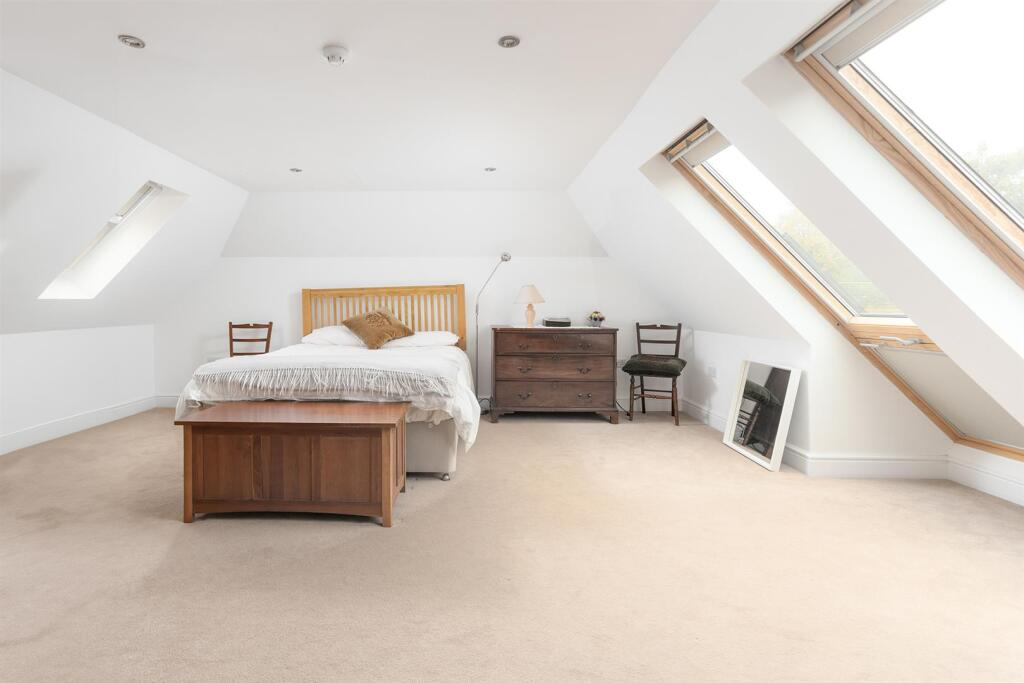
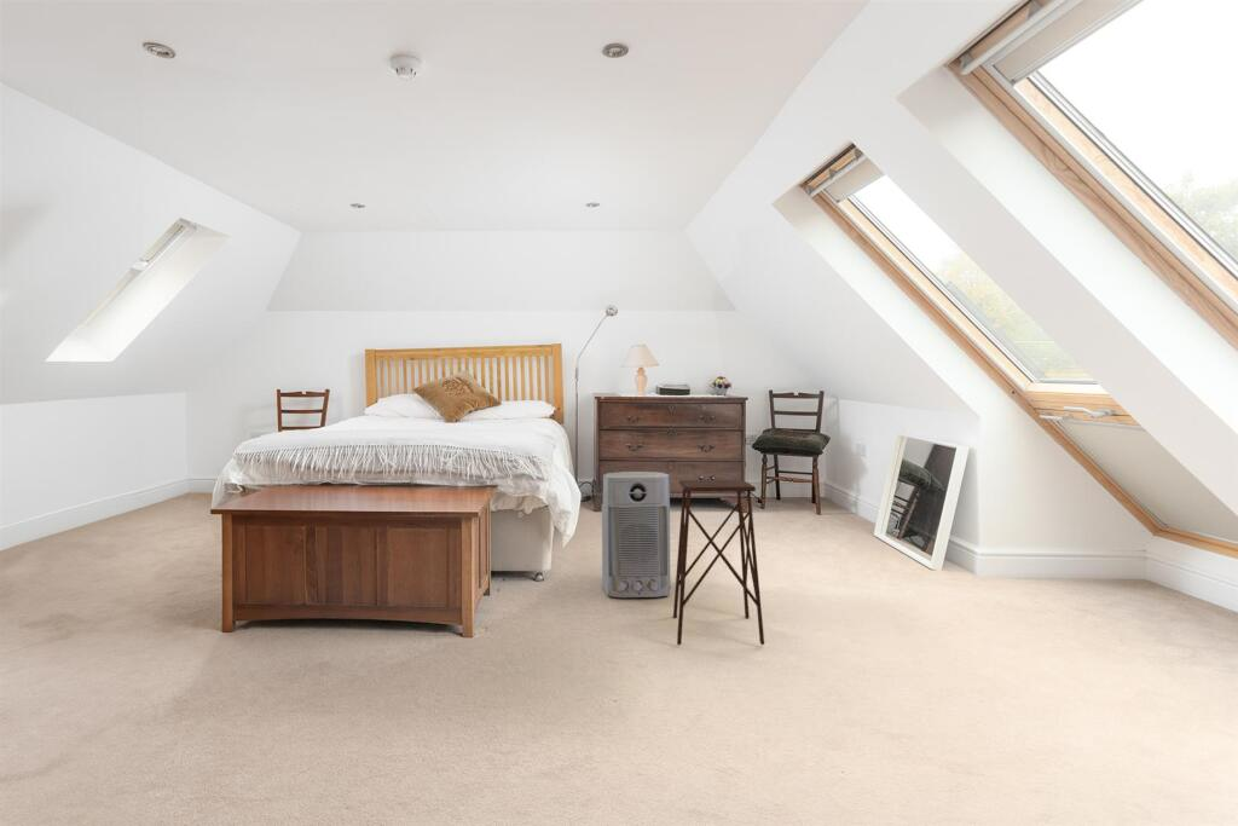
+ side table (715, 558)
+ air purifier (636, 531)
